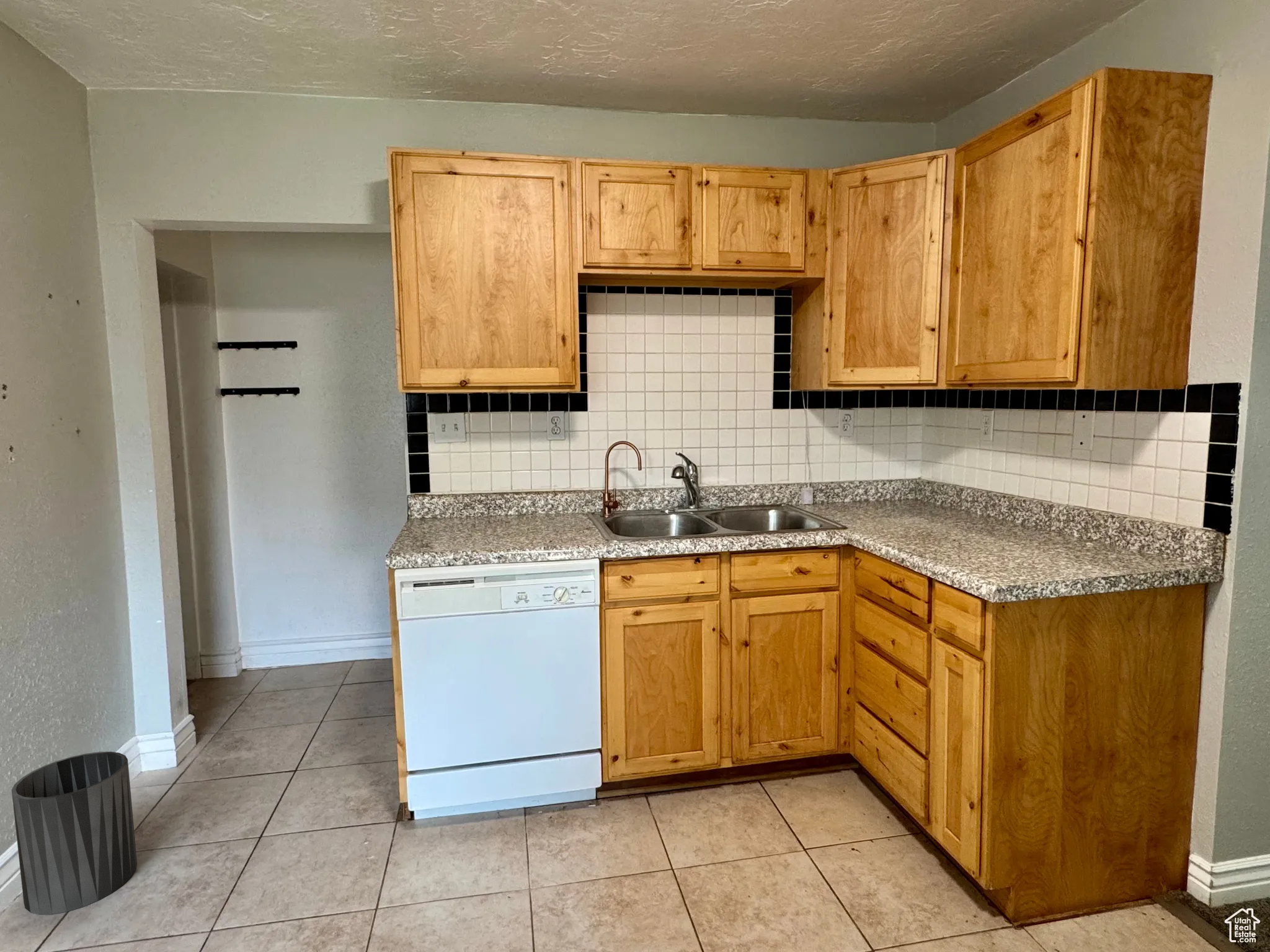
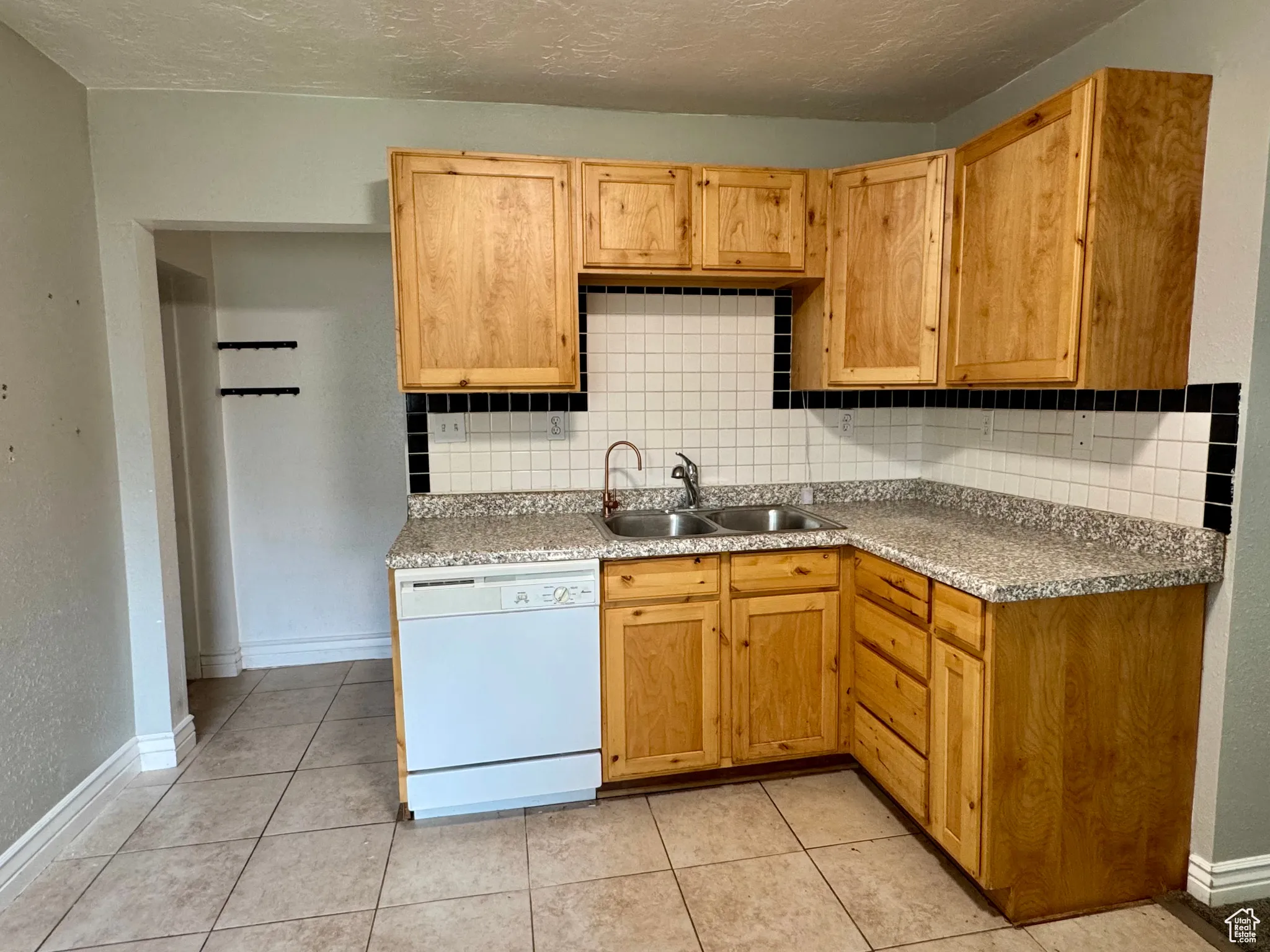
- trash can (77, 828)
